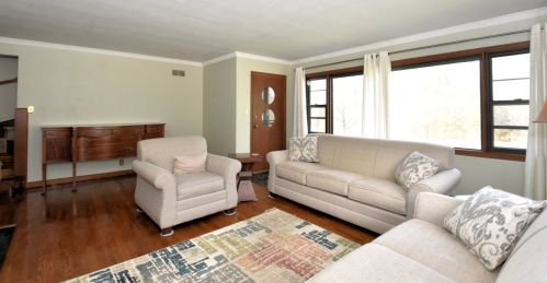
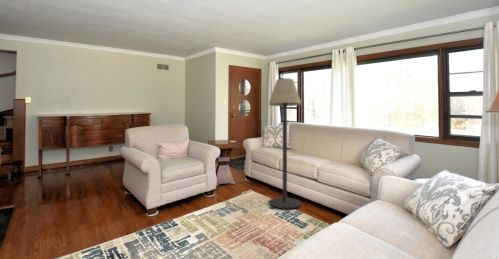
+ floor lamp (284, 141)
